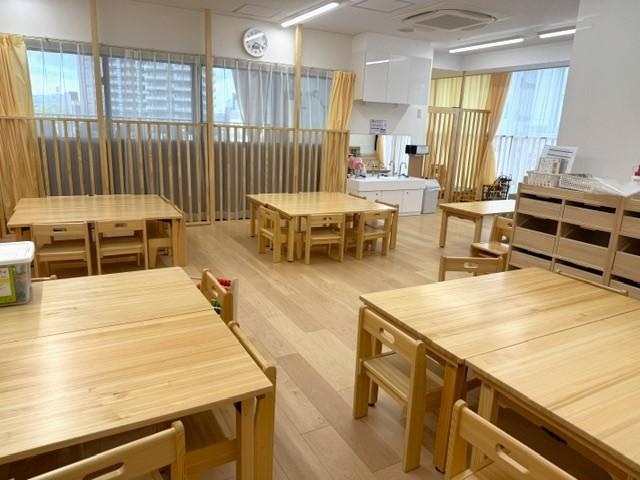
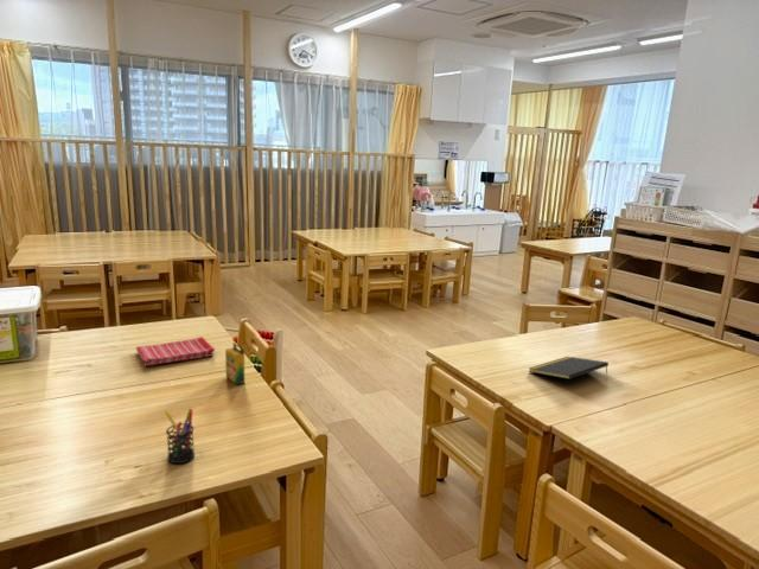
+ crayon box (235, 363)
+ pen holder (183, 431)
+ dish towel (176, 350)
+ notepad (568, 366)
